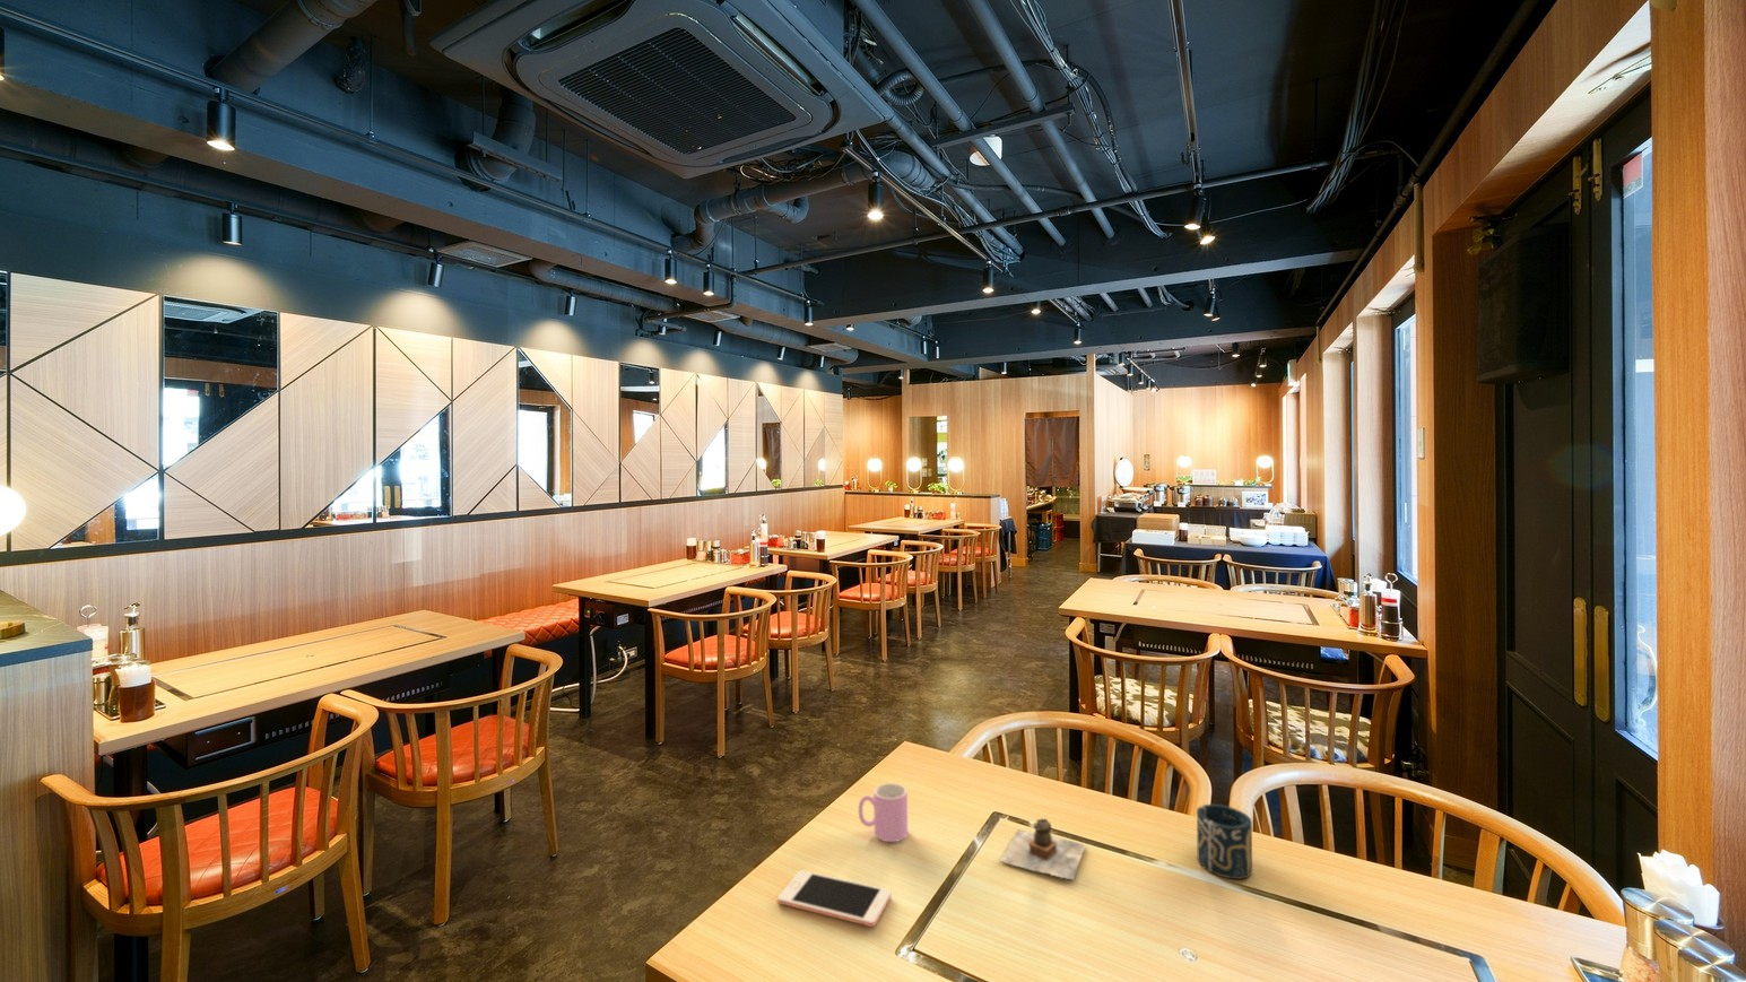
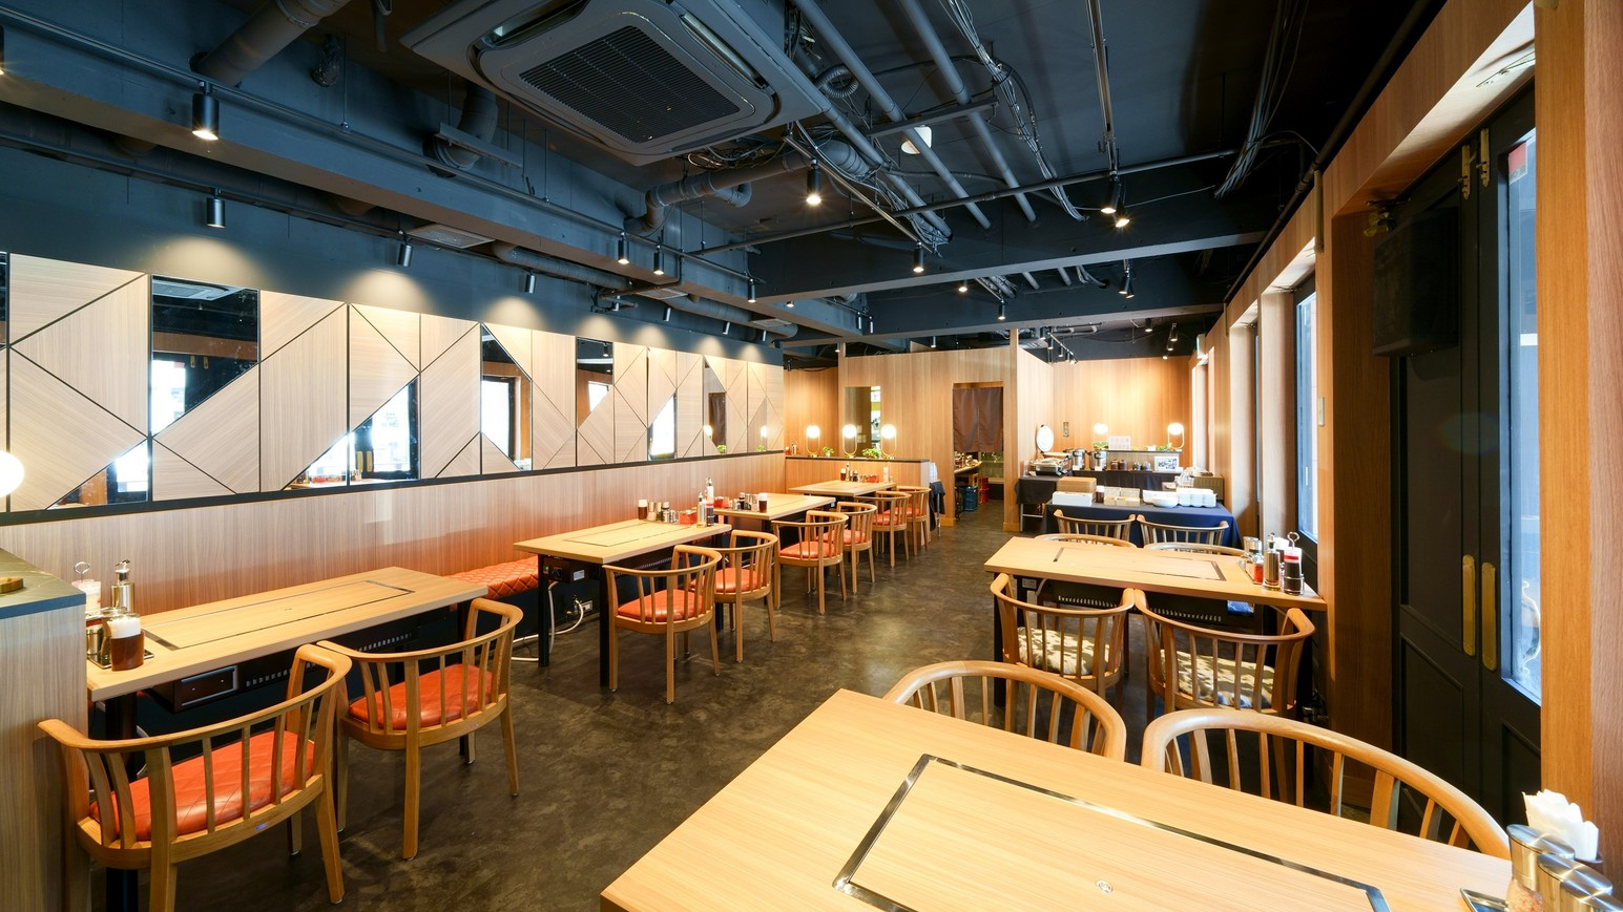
- teapot (1042, 835)
- cup (1222, 835)
- cell phone (833, 896)
- cup (883, 812)
